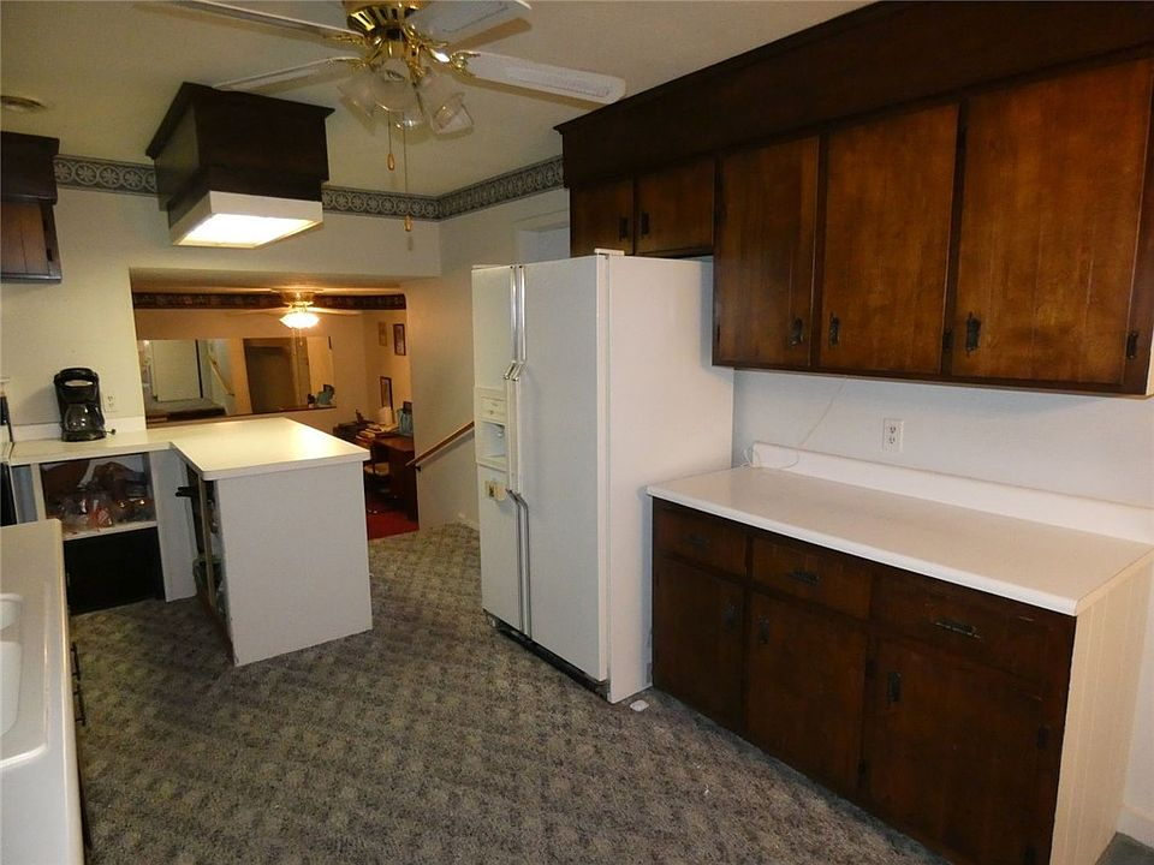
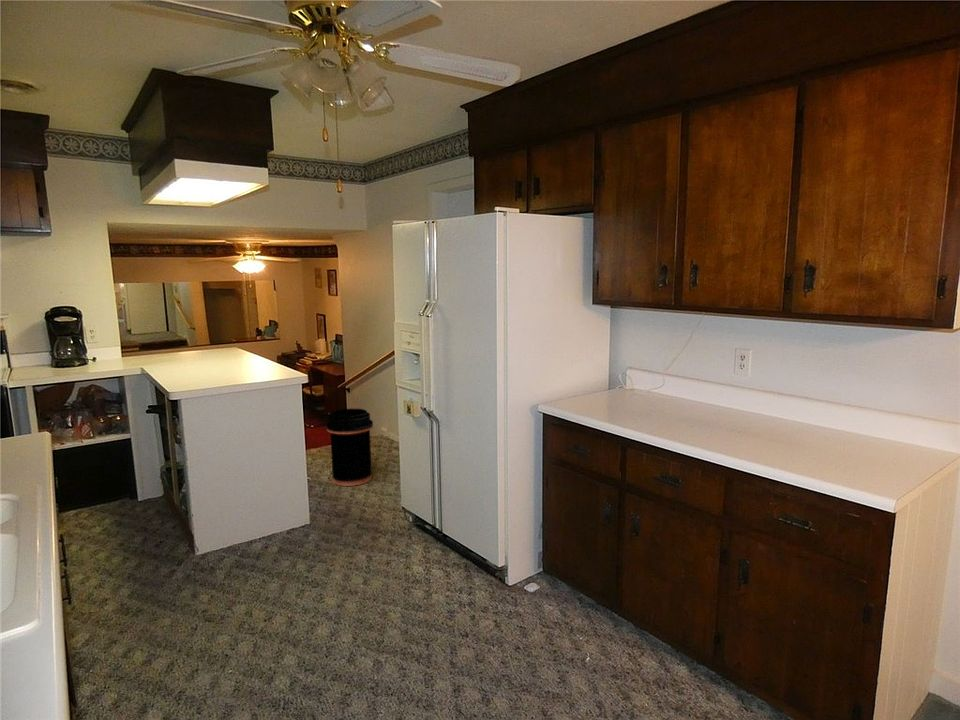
+ trash can (350, 445)
